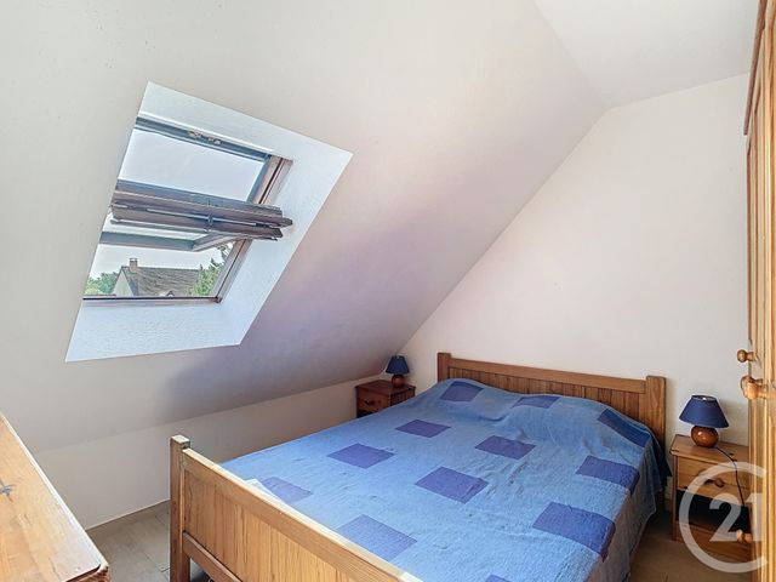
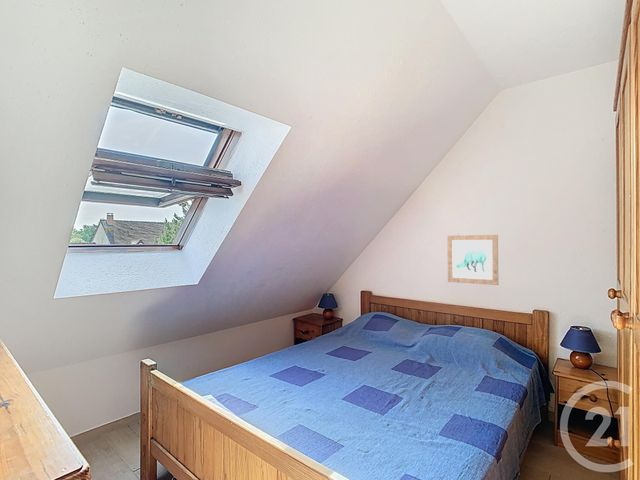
+ wall art (471, 259)
